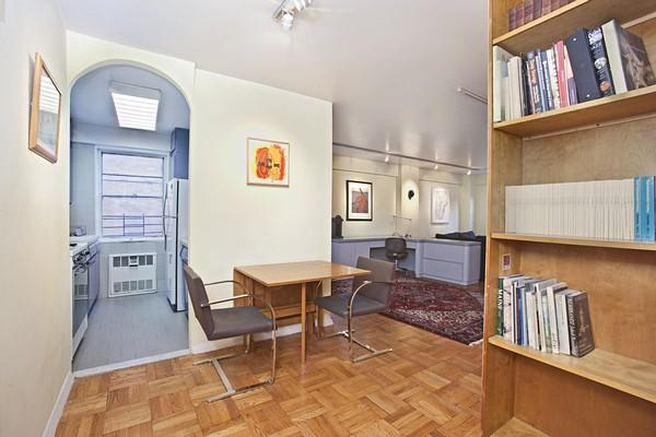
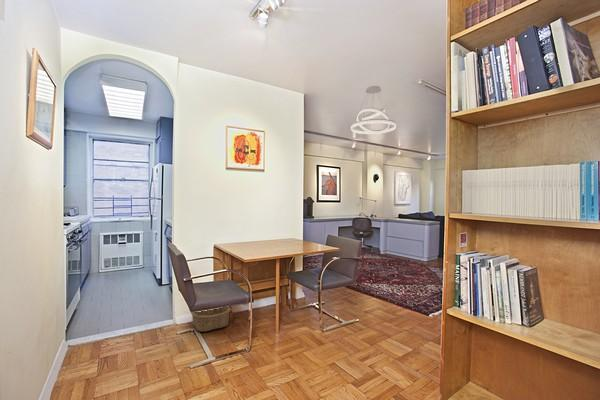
+ basket (213, 309)
+ pendant light (373, 109)
